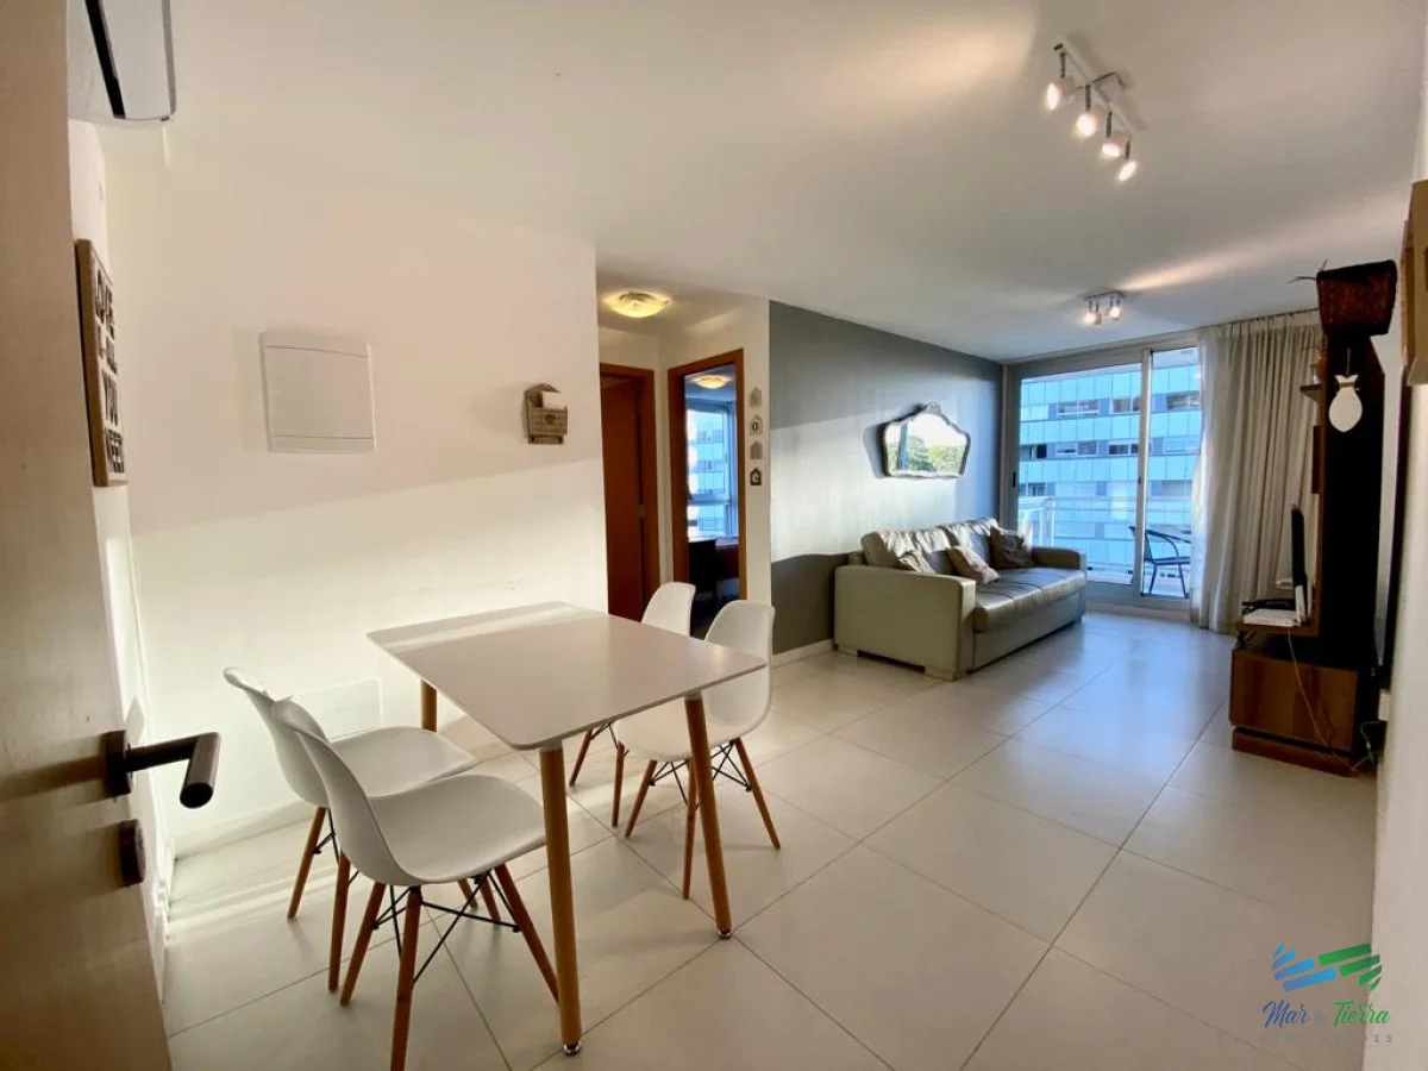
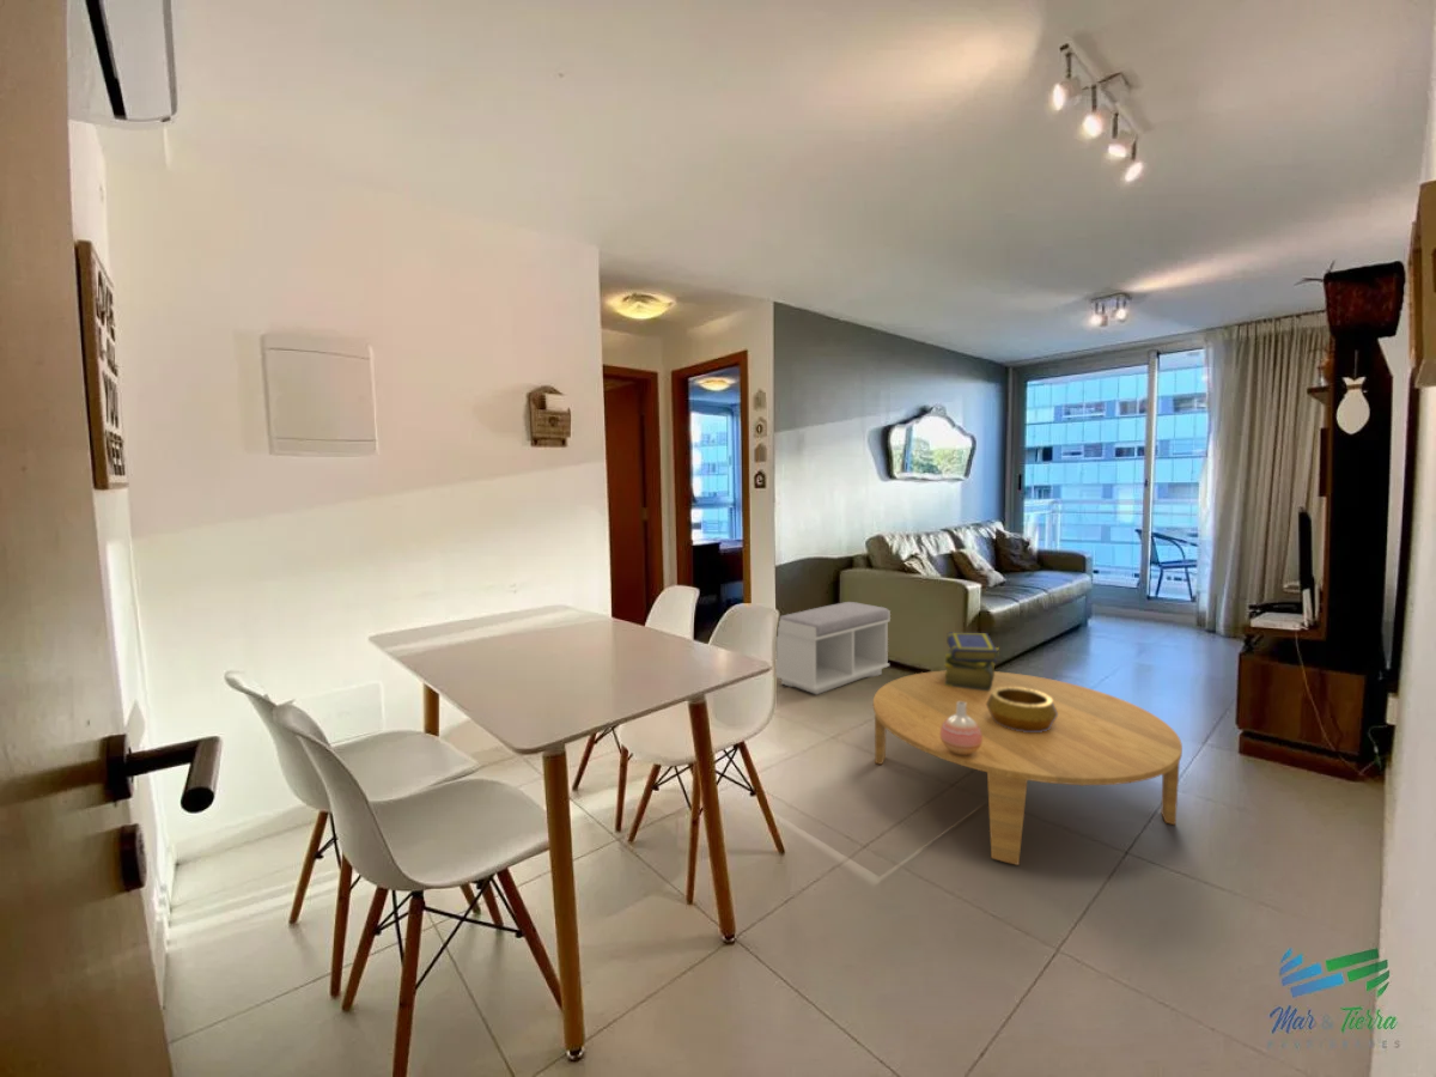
+ stack of books (970, 658)
+ vase (961, 726)
+ coffee table (1010, 749)
+ bench (833, 644)
+ decorative bowl (1021, 708)
